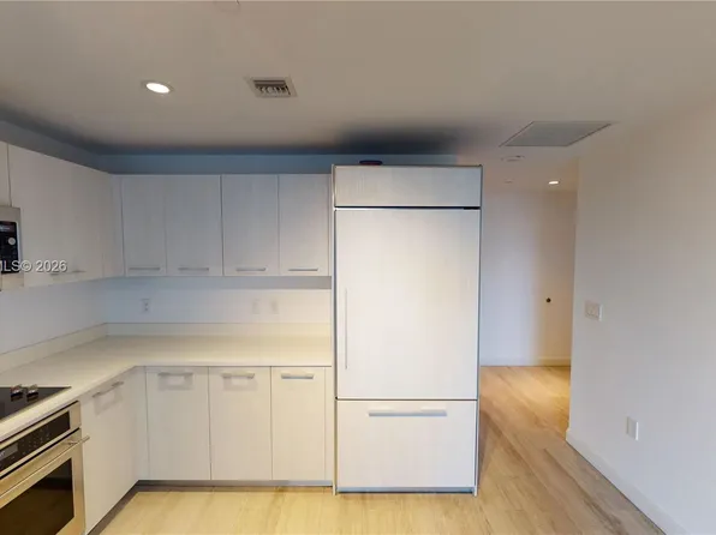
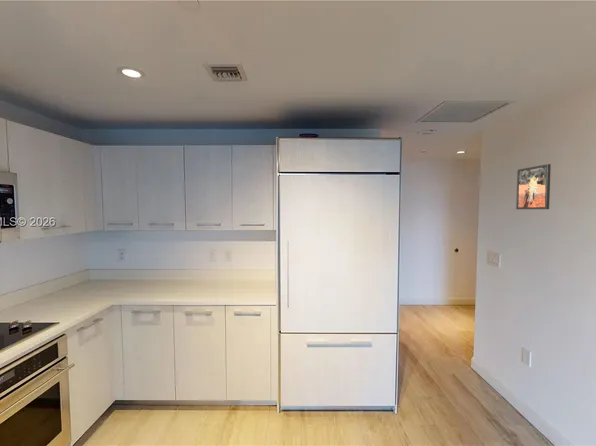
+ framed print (532, 188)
